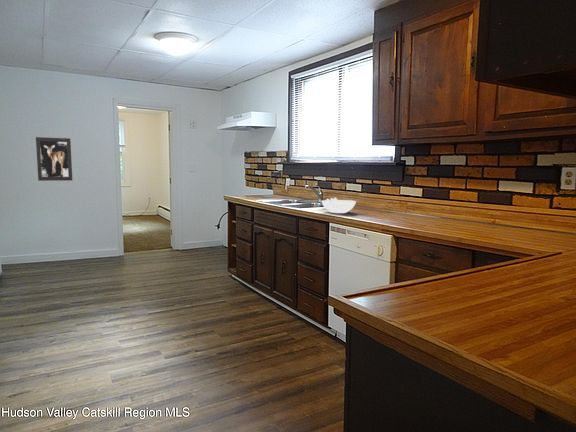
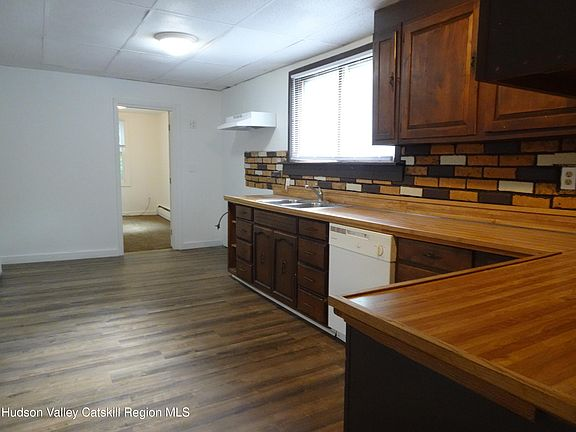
- bowl (338, 205)
- wall art (54, 159)
